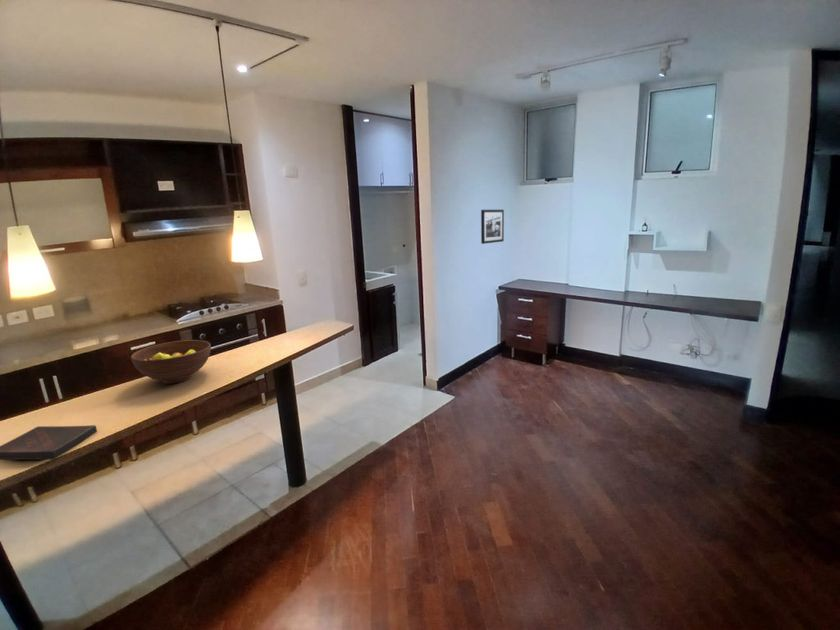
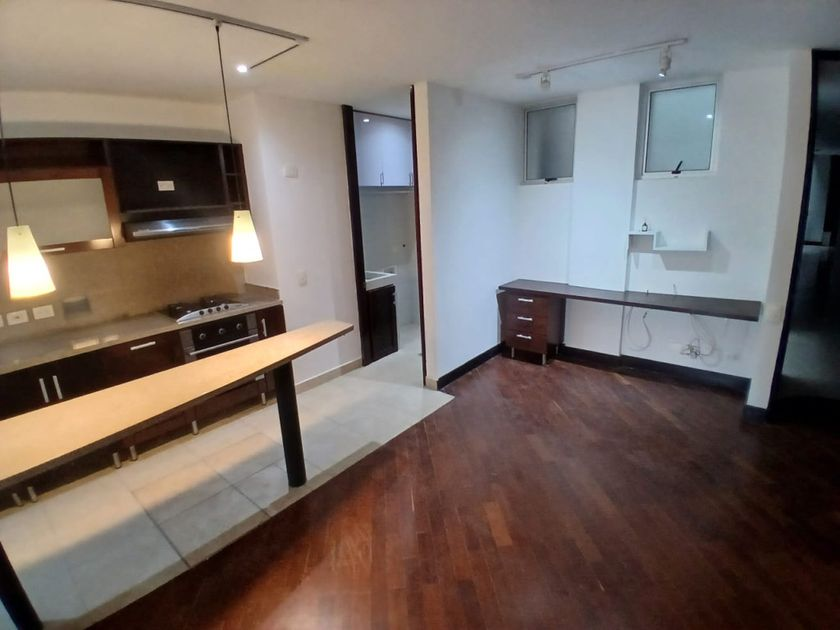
- picture frame (492, 226)
- fruit bowl (174, 364)
- book (45, 441)
